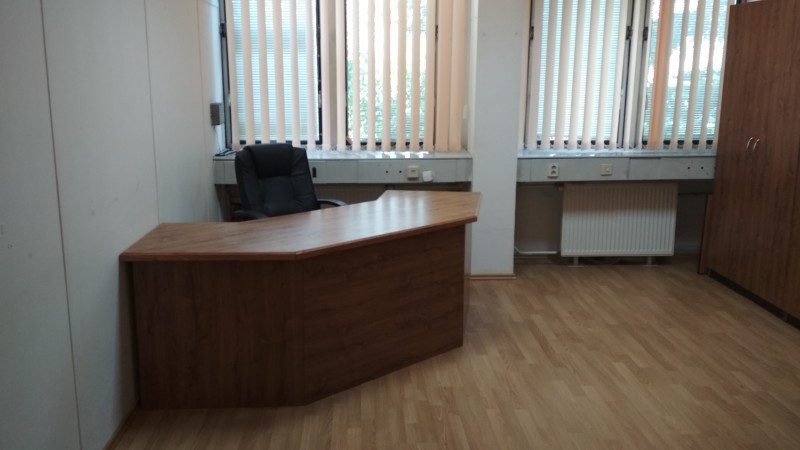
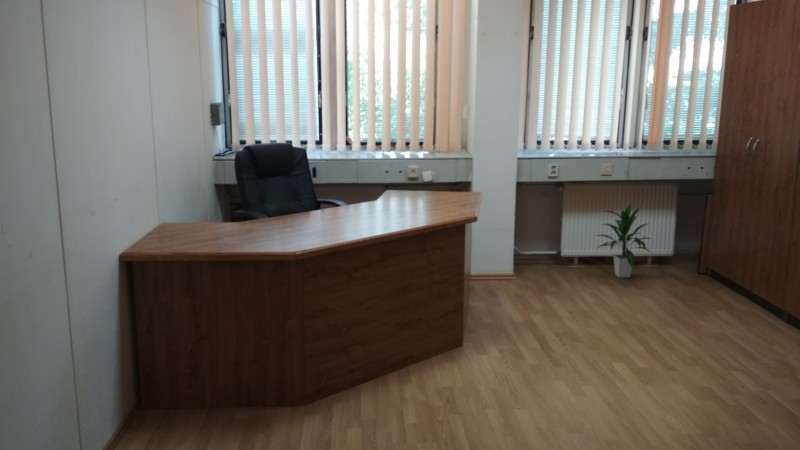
+ indoor plant (624, 240)
